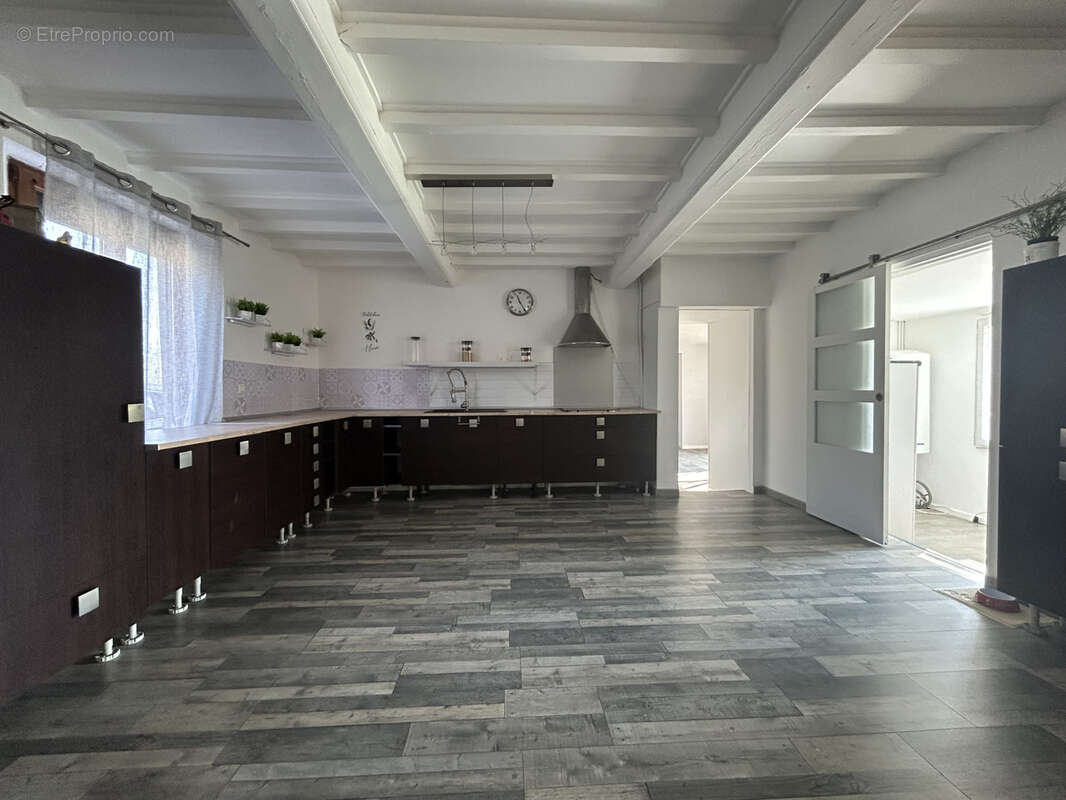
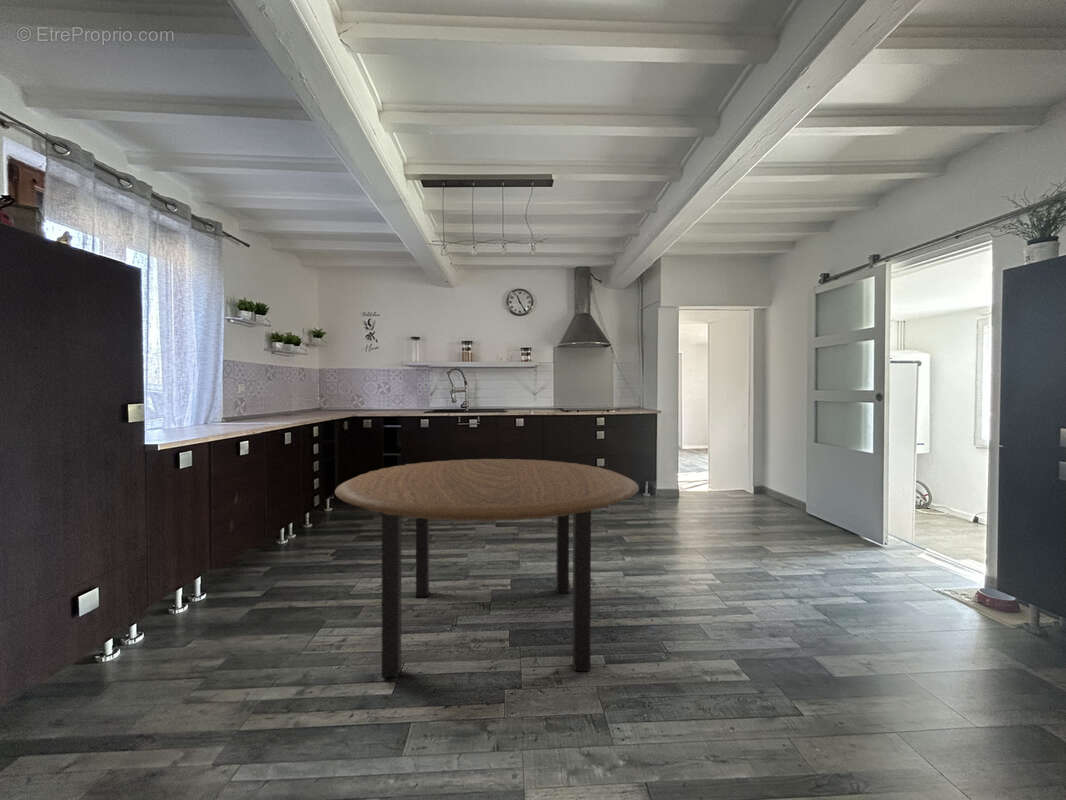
+ dining table (490, 520)
